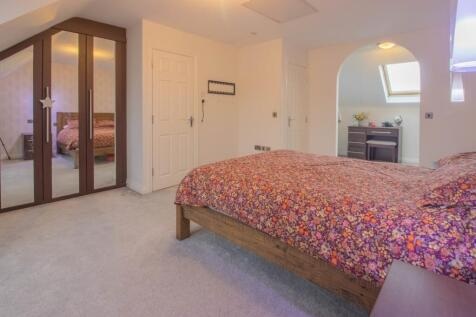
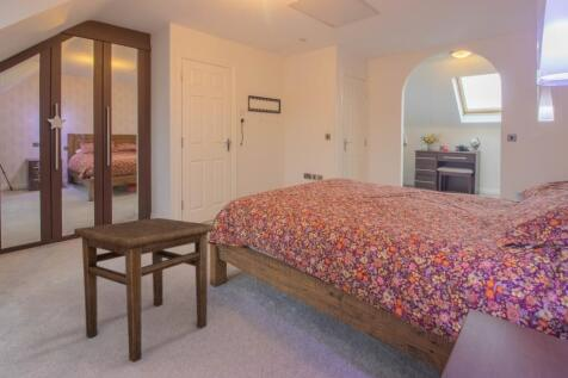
+ side table (146, 274)
